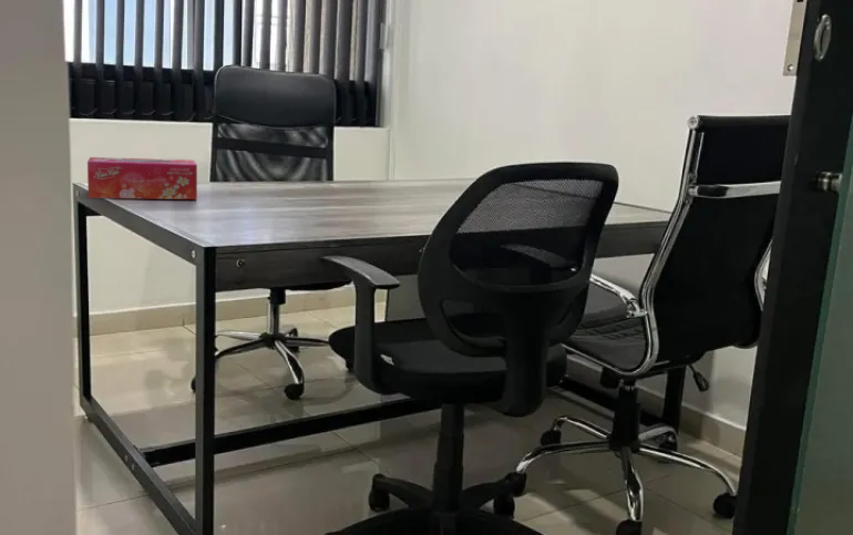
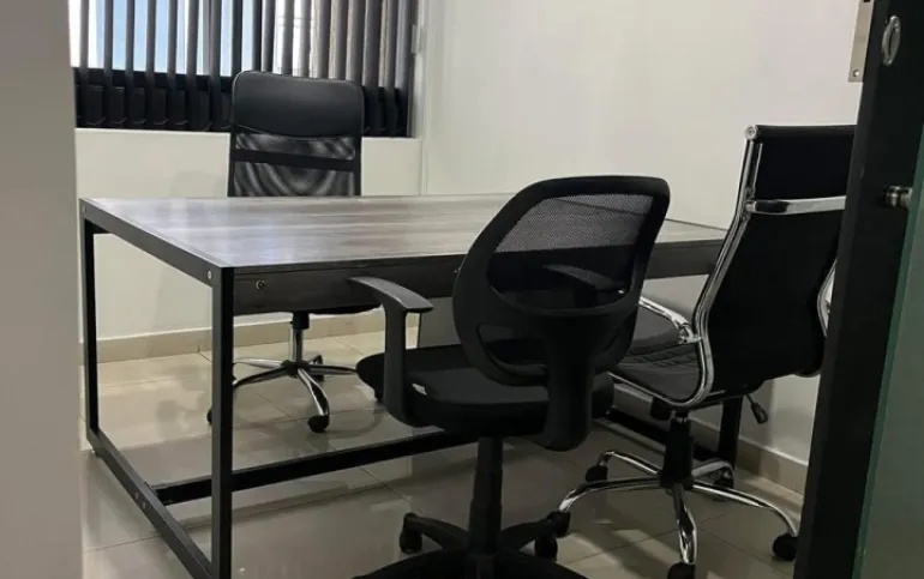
- tissue box (143, 177)
